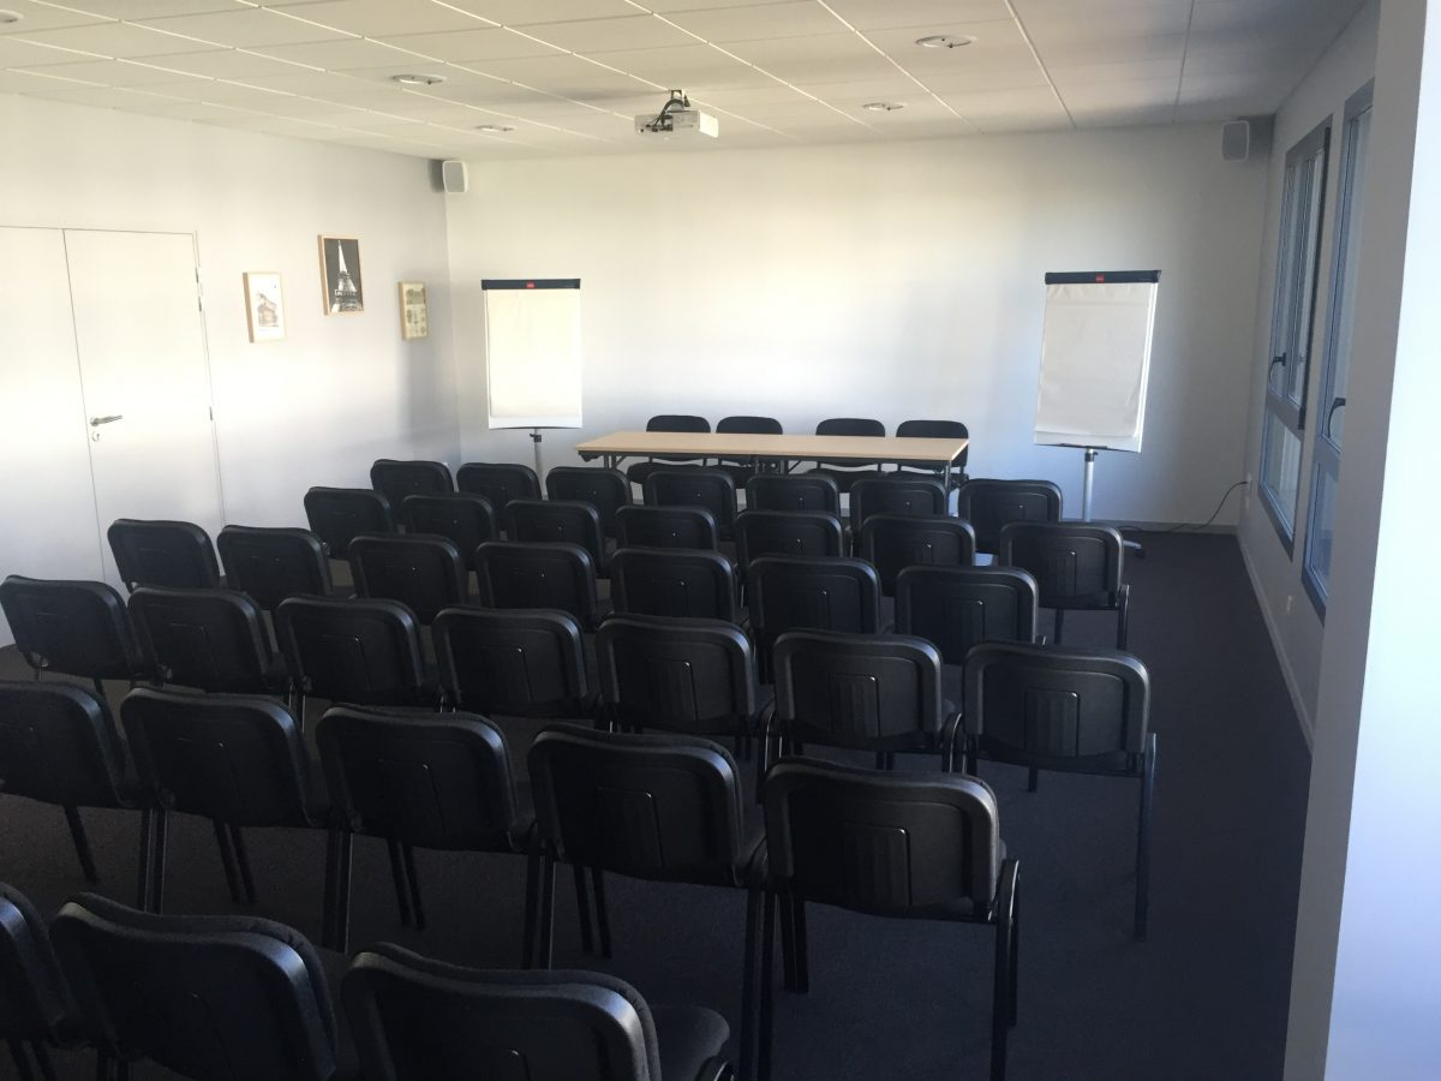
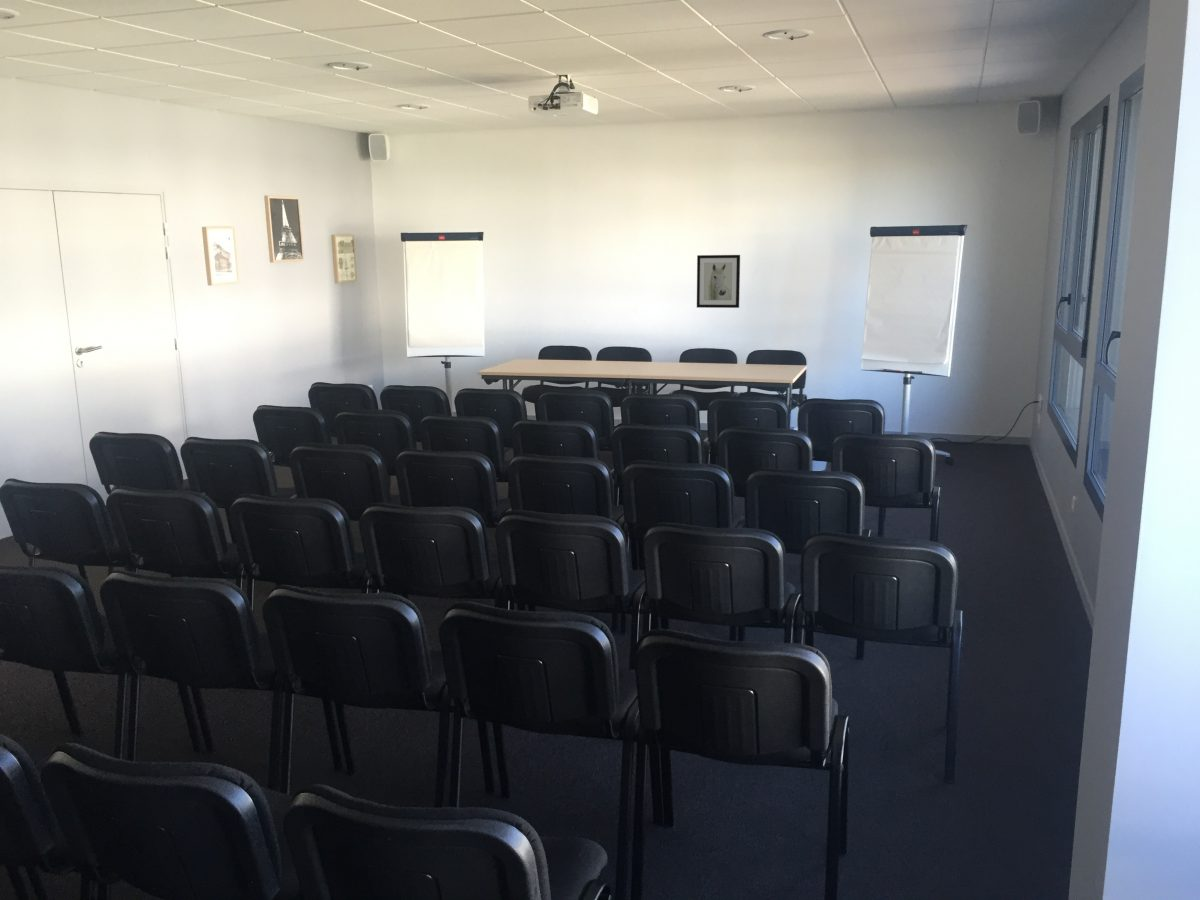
+ wall art (718, 281)
